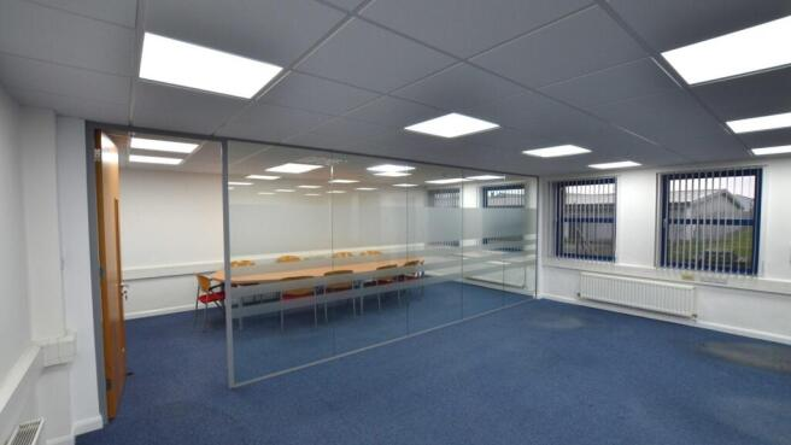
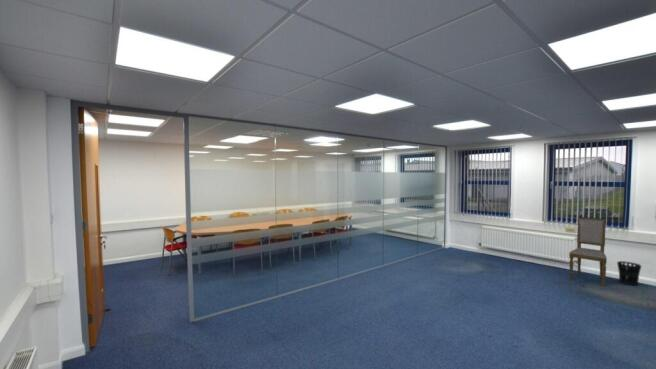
+ wastebasket (628, 273)
+ dining chair (589, 249)
